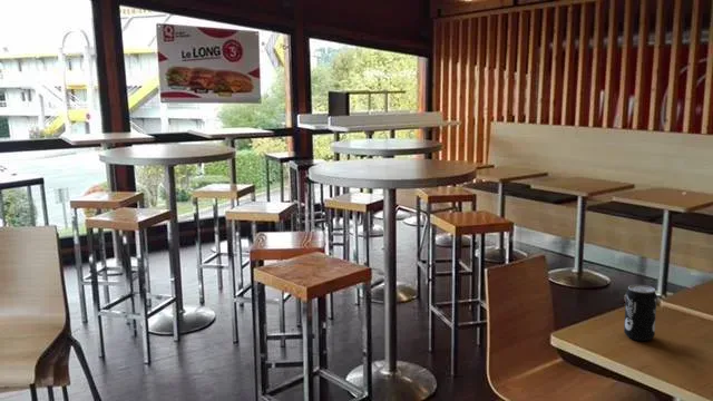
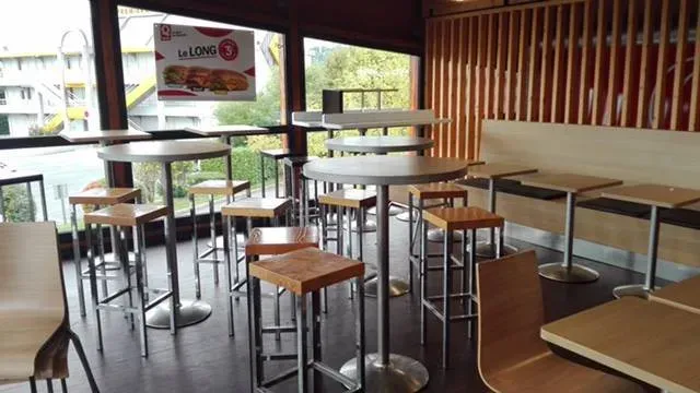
- beverage can (639, 312)
